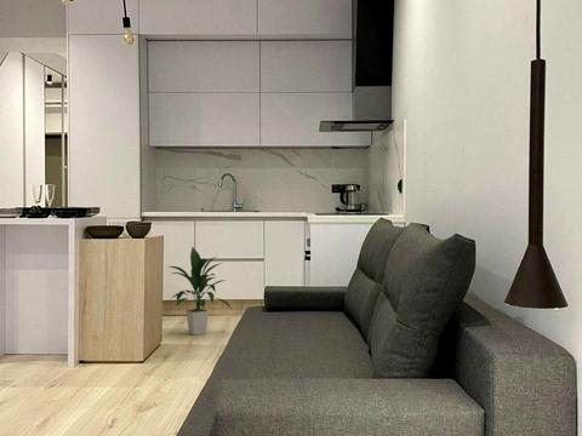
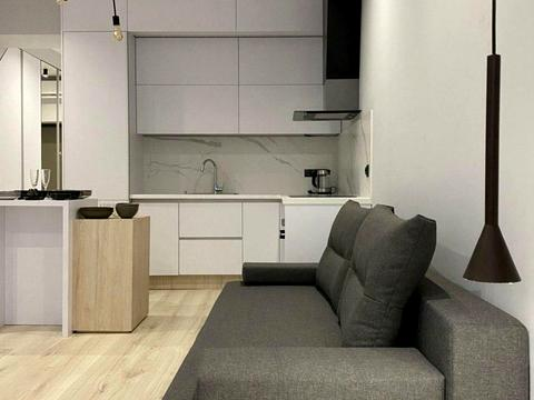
- indoor plant (200, 289)
